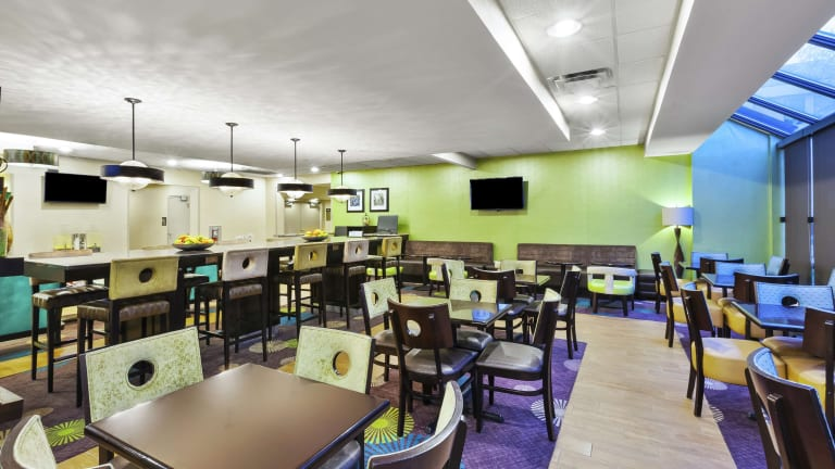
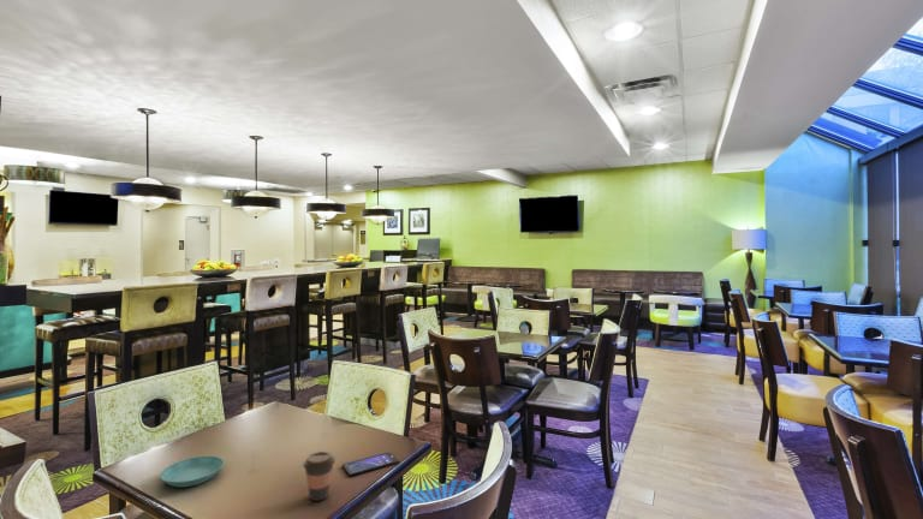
+ coffee cup (318, 476)
+ smartphone (370, 463)
+ saucer (192, 472)
